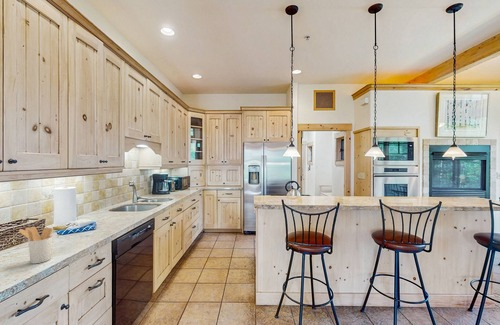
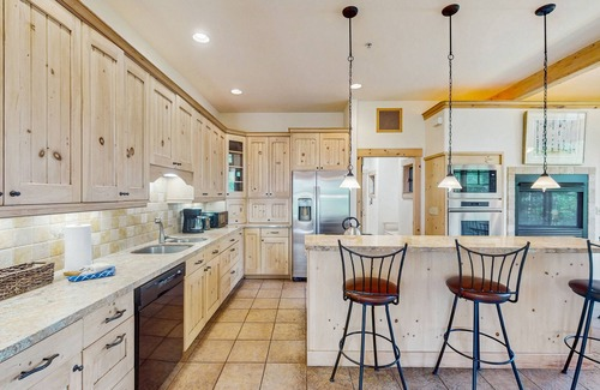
- utensil holder (36, 243)
